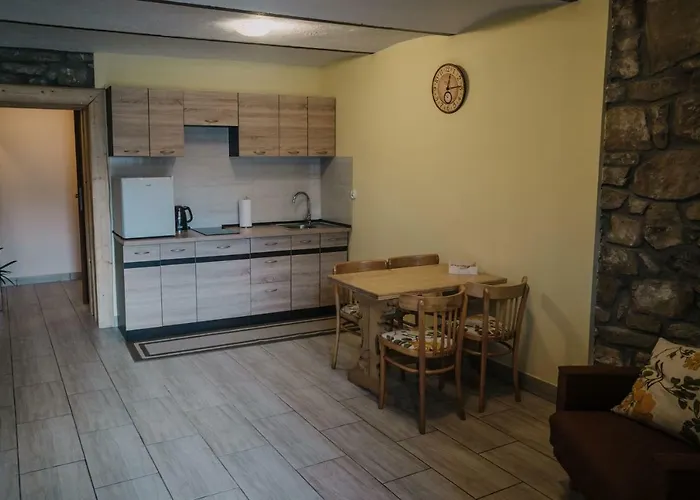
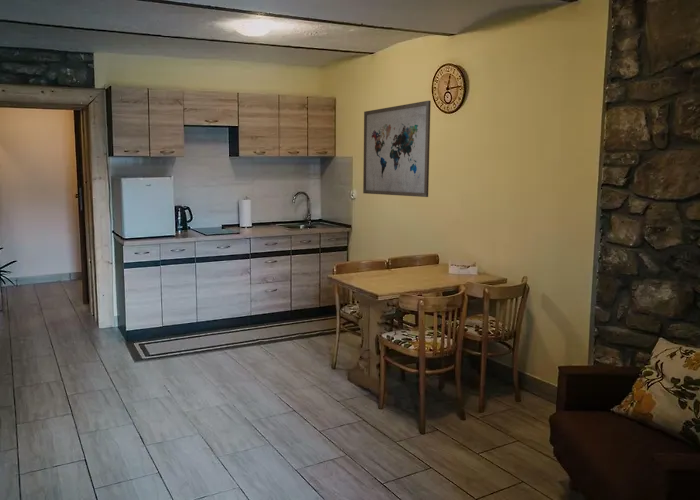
+ wall art (393, 151)
